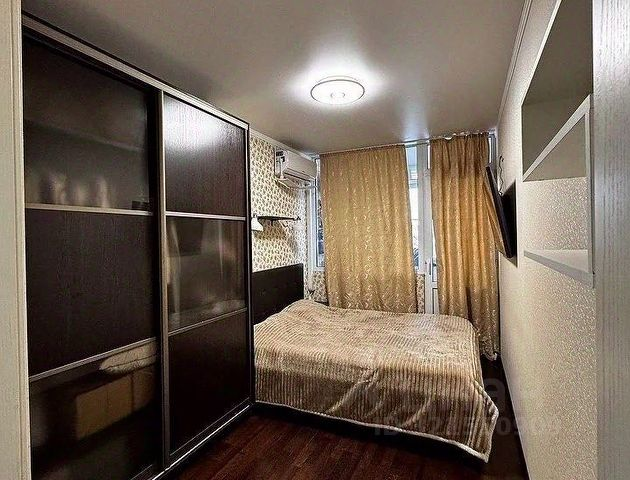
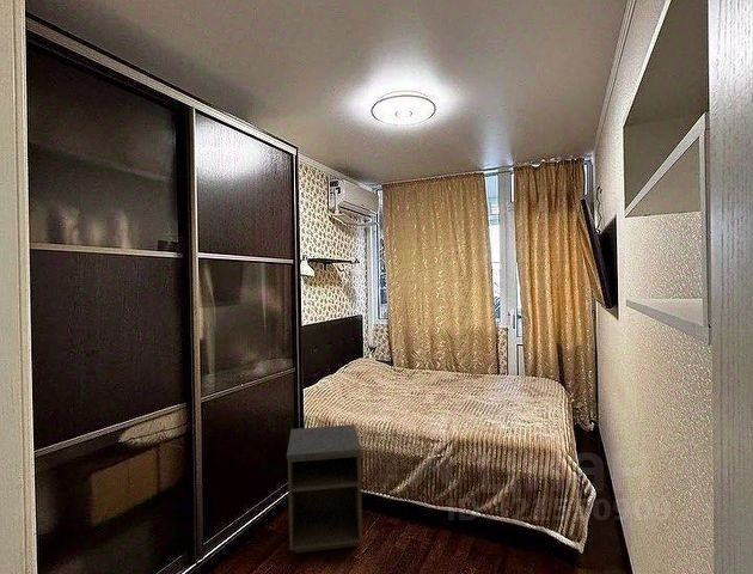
+ nightstand (324, 486)
